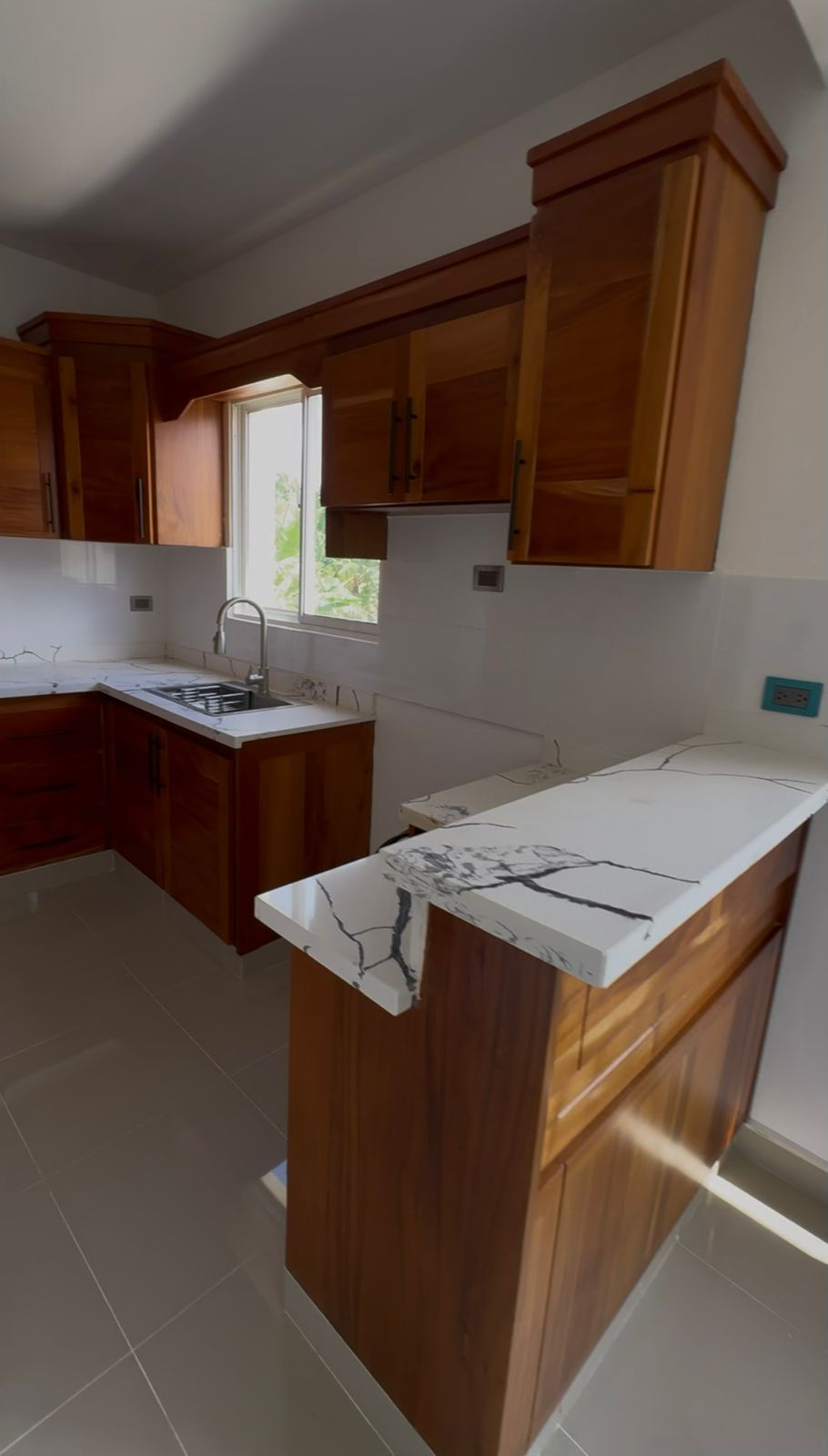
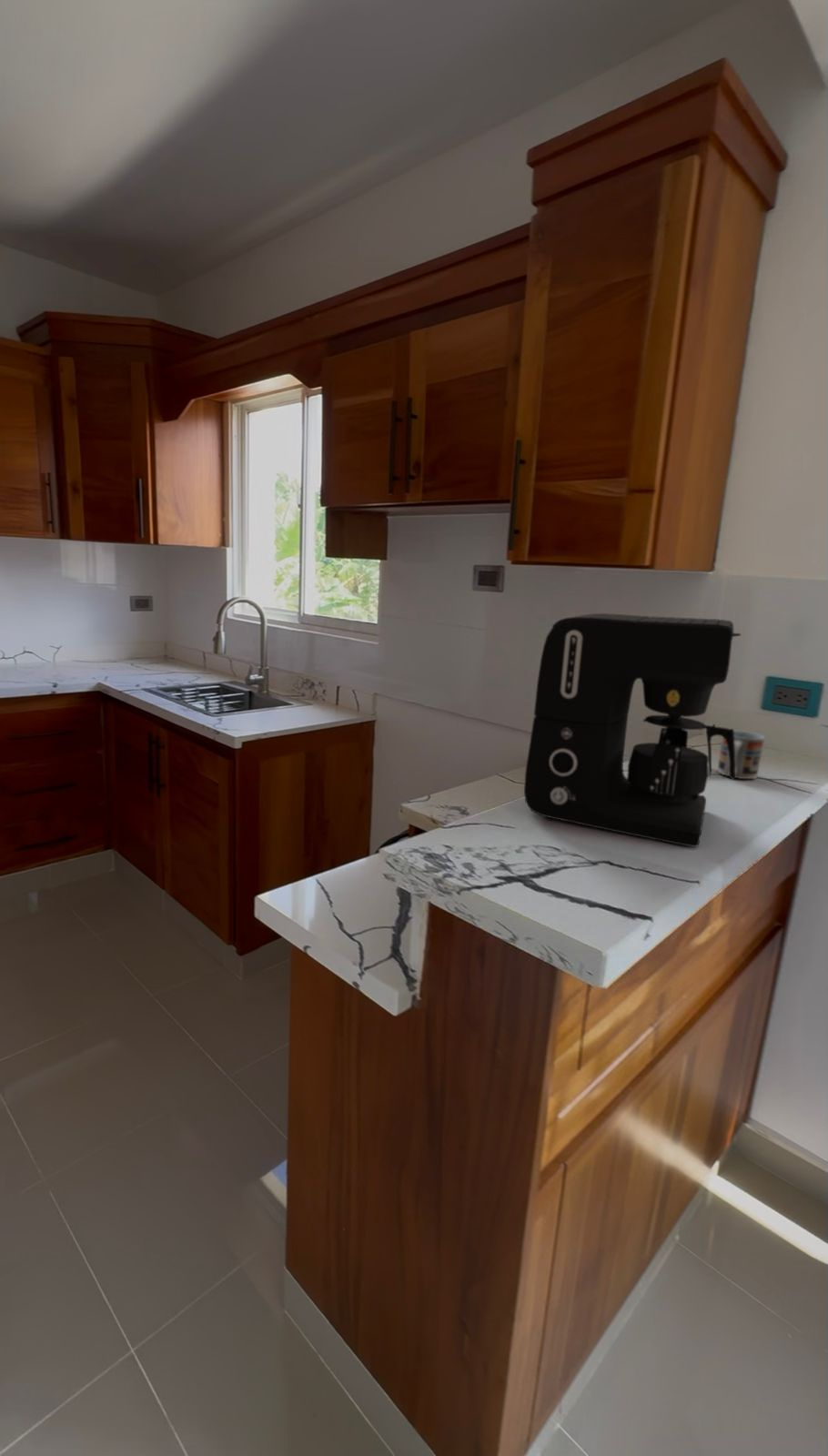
+ coffee maker (643, 720)
+ cup (739, 755)
